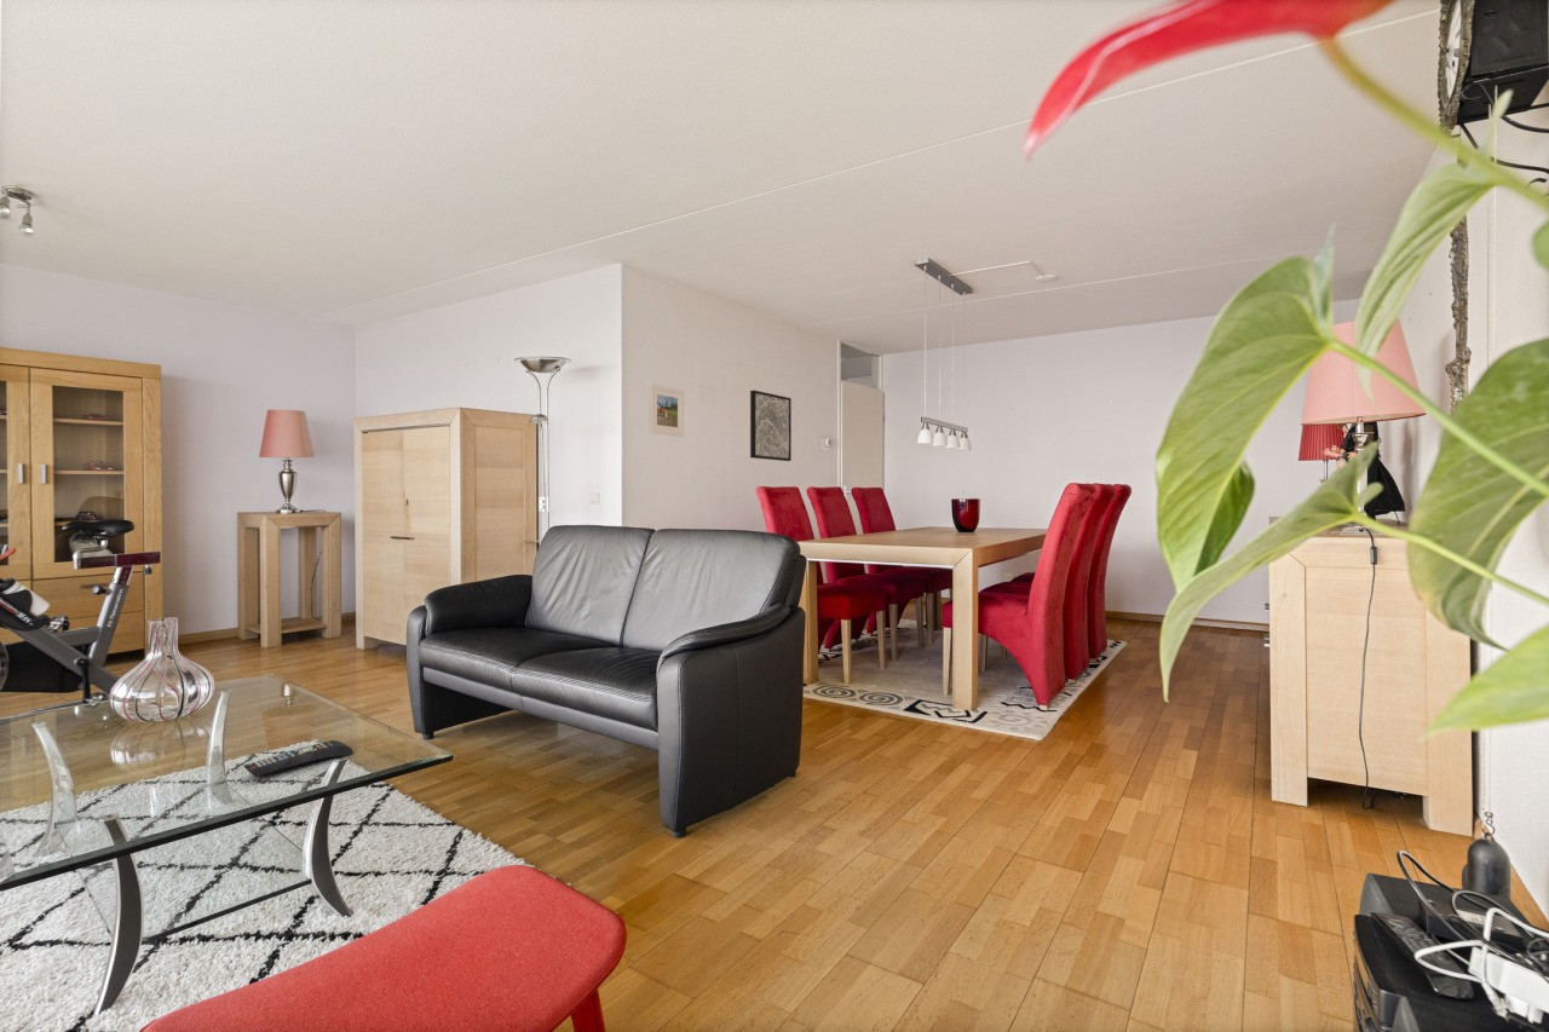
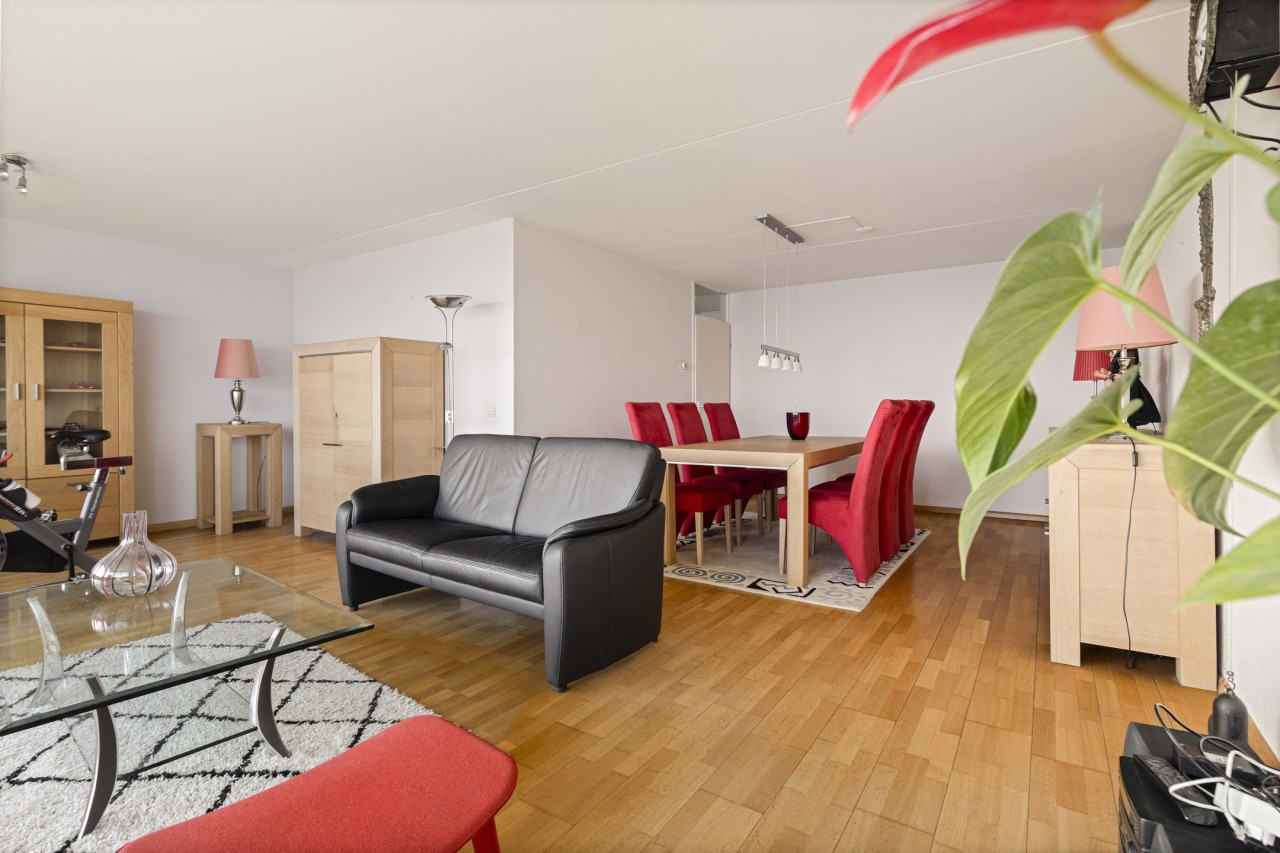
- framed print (667, 410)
- wall art (771, 426)
- remote control (300, 756)
